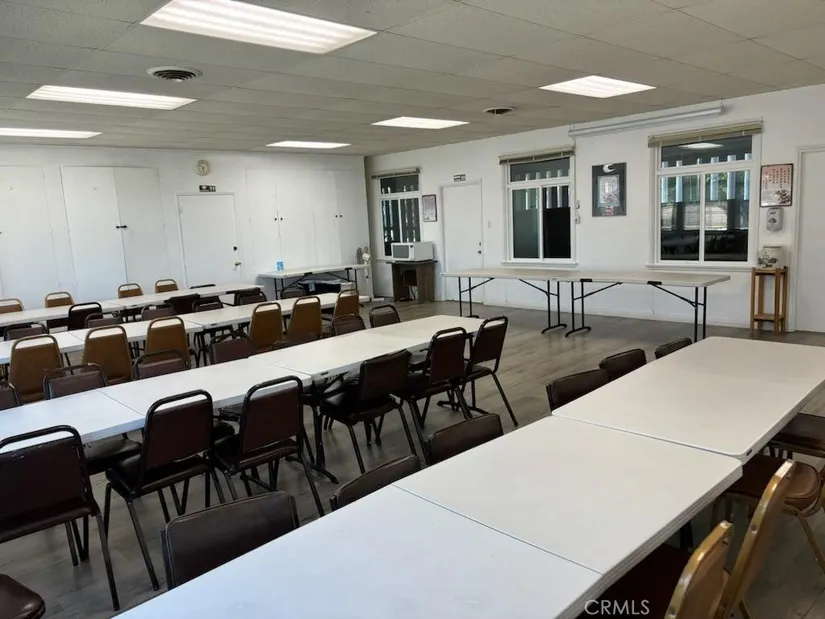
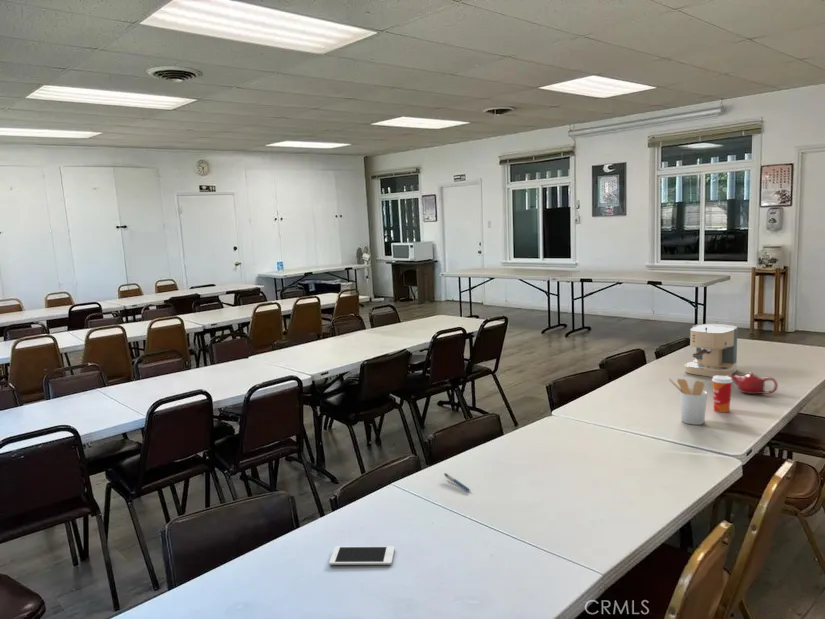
+ paper cup (721, 394)
+ teapot (751, 383)
+ coffee maker (709, 349)
+ utensil holder (686, 399)
+ cell phone (362, 555)
+ pen (456, 482)
